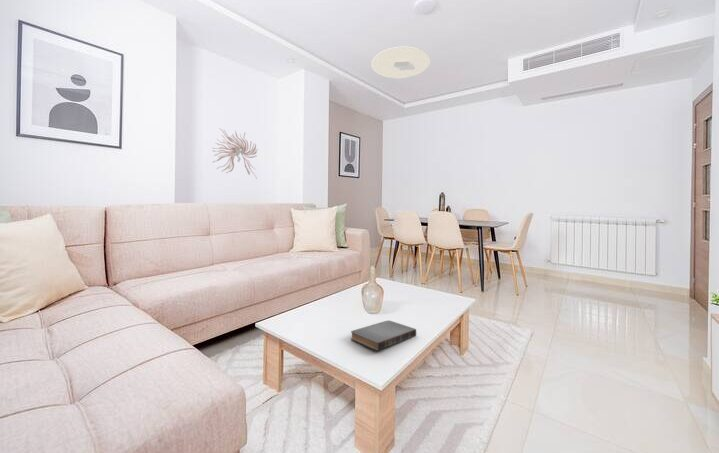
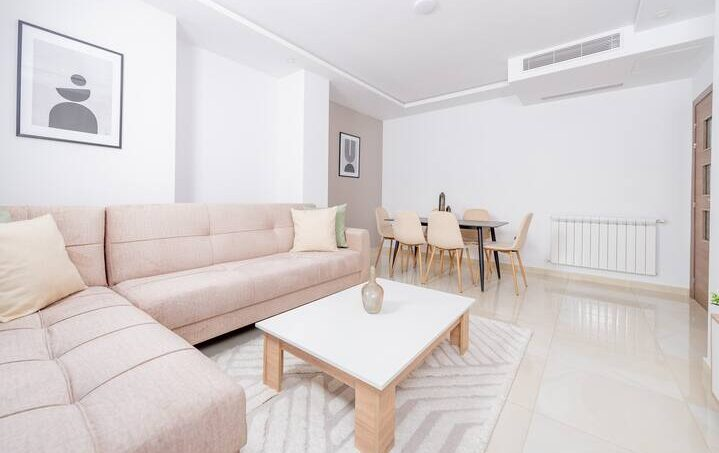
- ceiling light (400, 61)
- book (383, 333)
- wall sculpture (236, 152)
